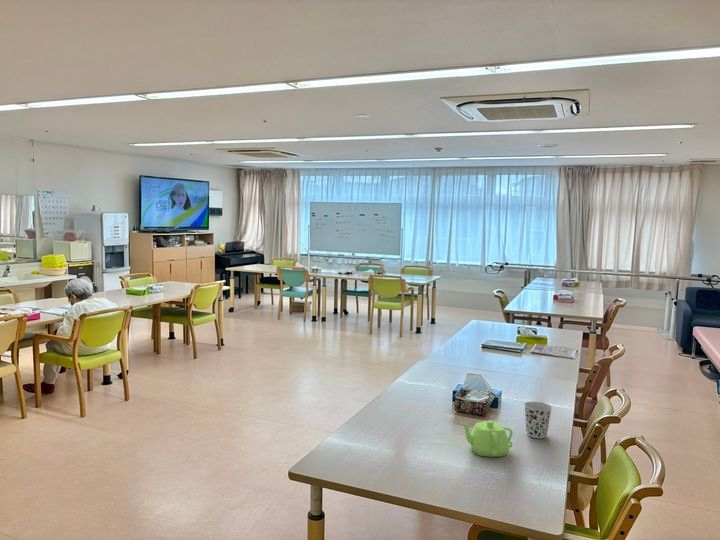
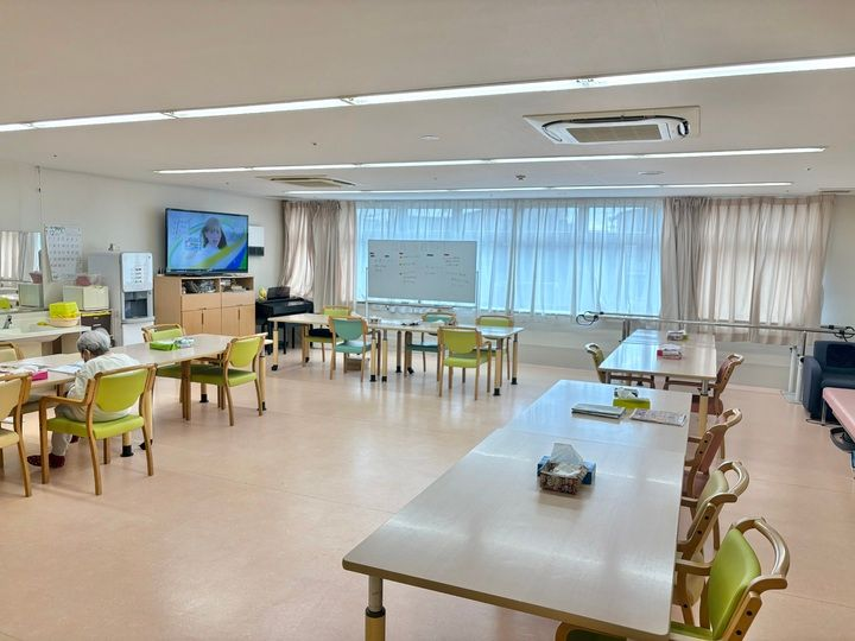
- cup (537, 420)
- teapot (486, 435)
